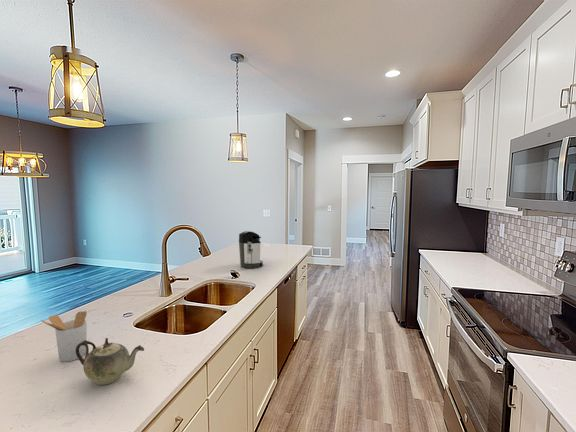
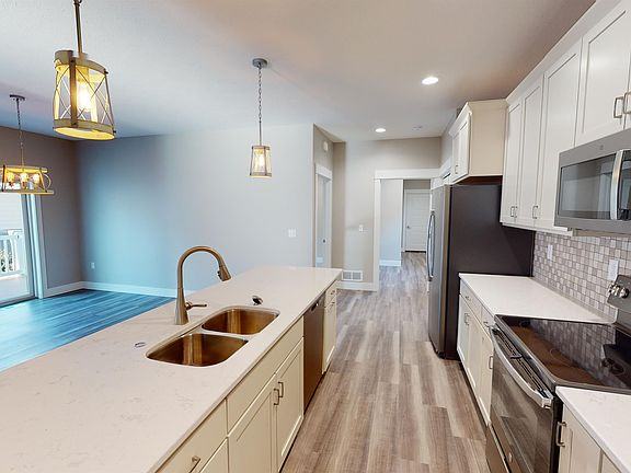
- teapot (110, 358)
- coffee maker (253, 249)
- utensil holder (65, 335)
